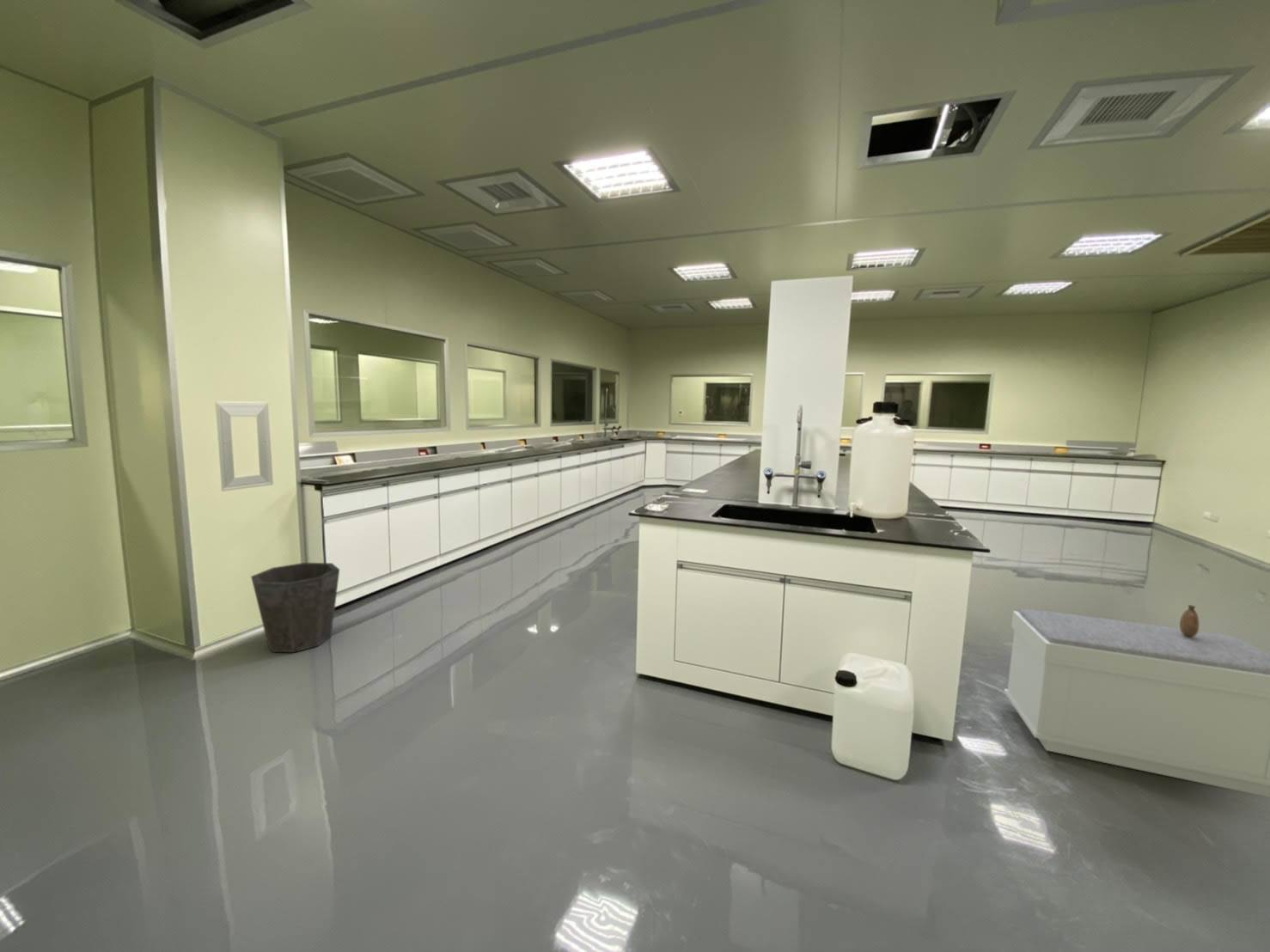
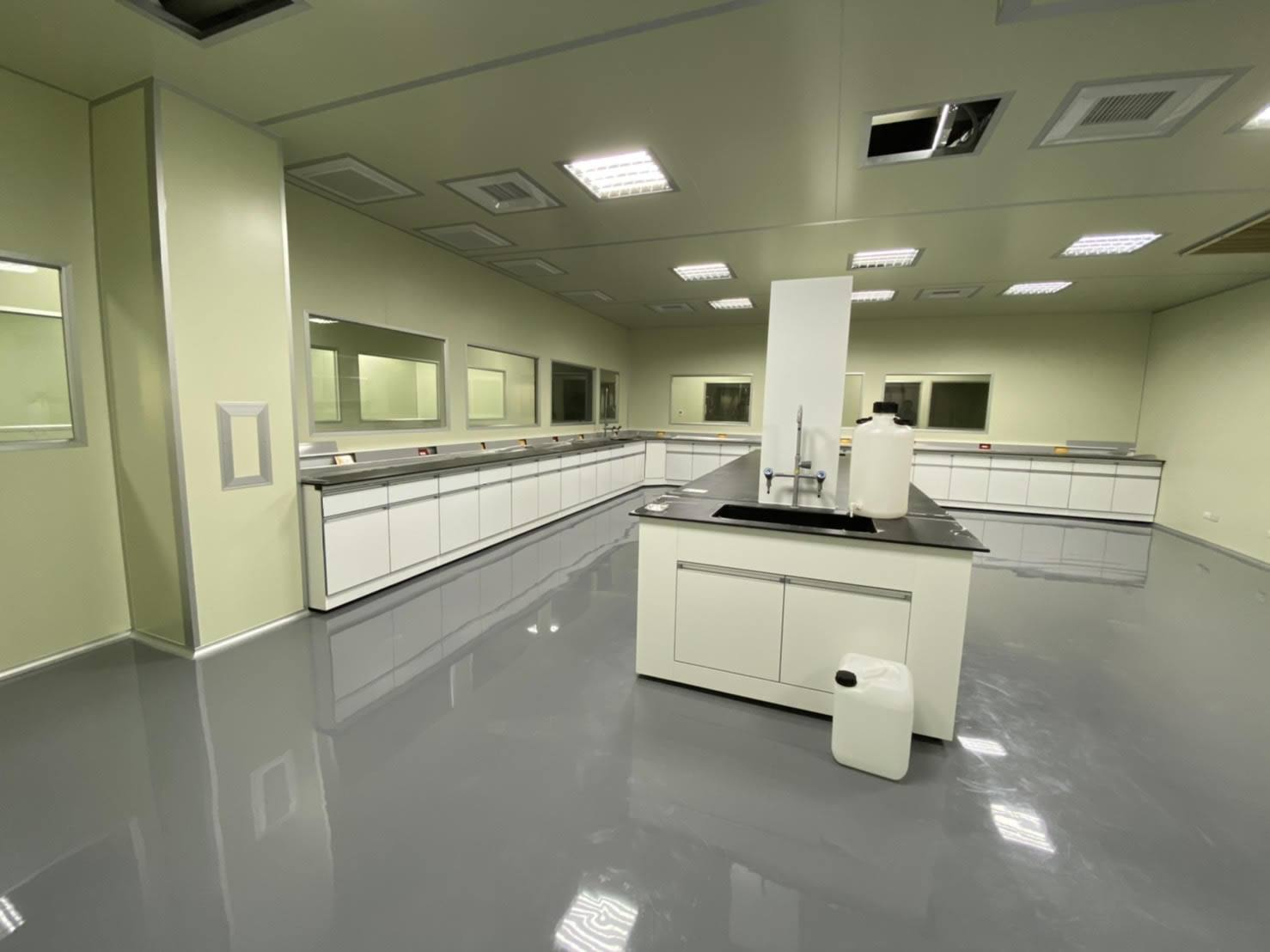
- waste bin (298, 607)
- flask (1189, 620)
- bench (1136, 691)
